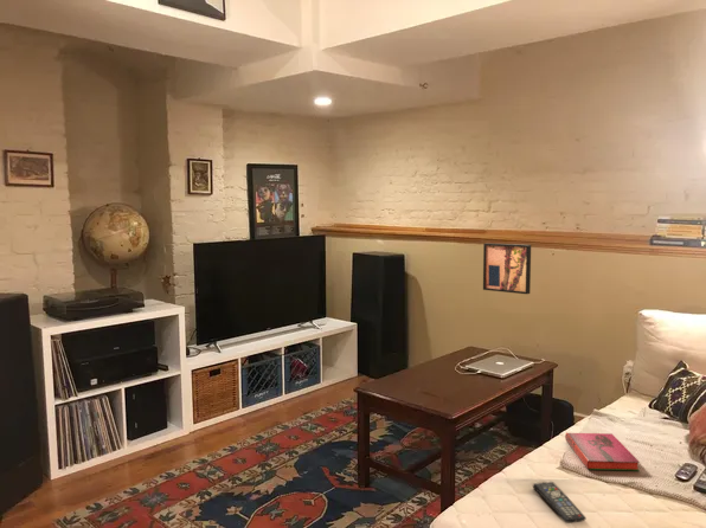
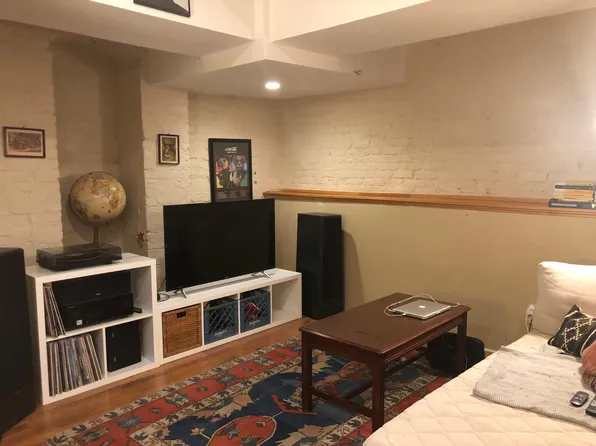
- hardback book (599, 450)
- wall art (506, 268)
- remote control (557, 500)
